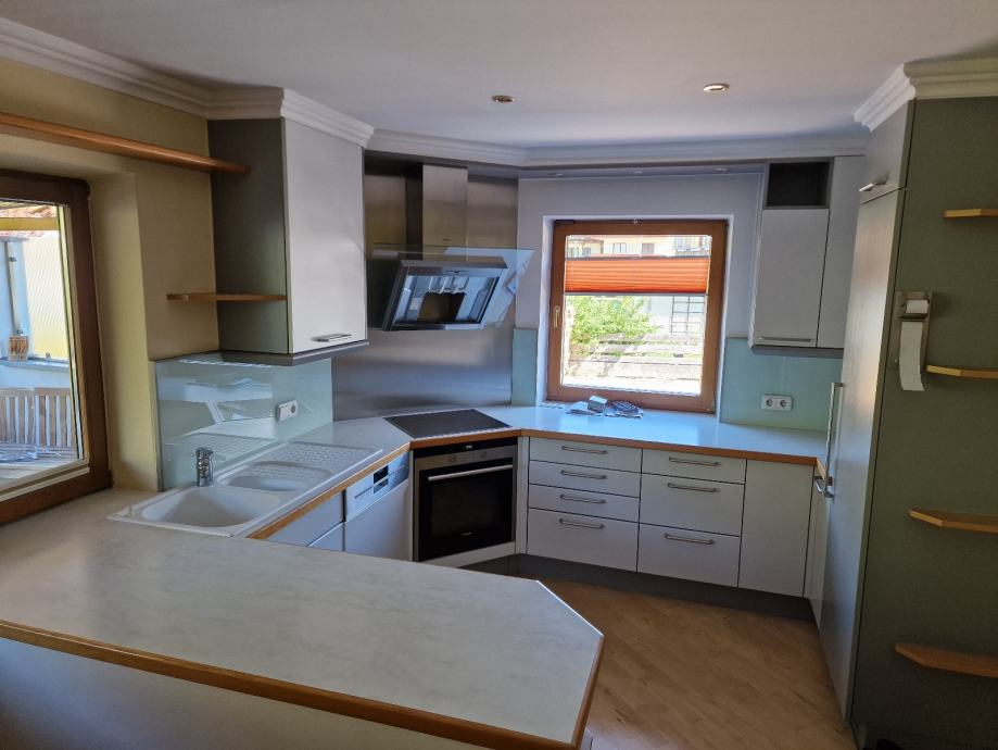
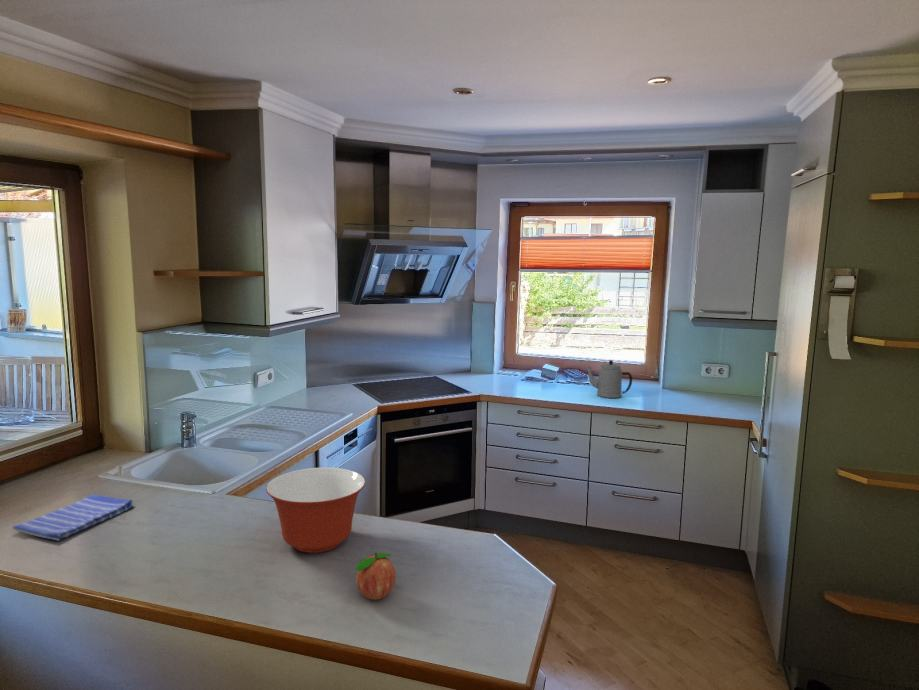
+ teapot (608, 377)
+ dish towel (77, 514)
+ fruit (375, 574)
+ mixing bowl (317, 512)
